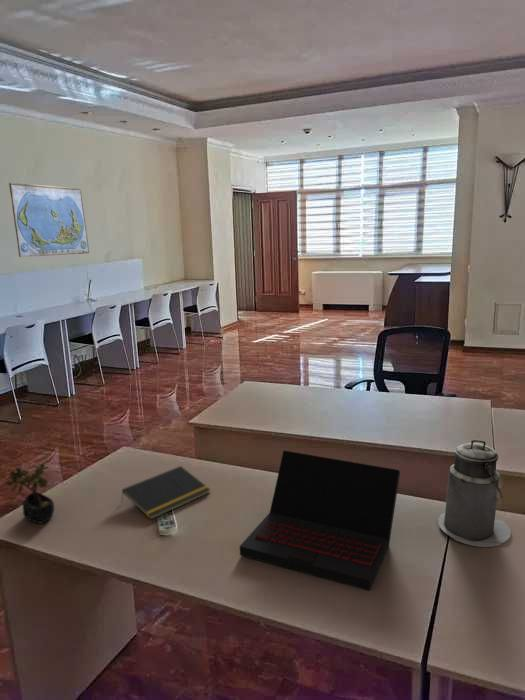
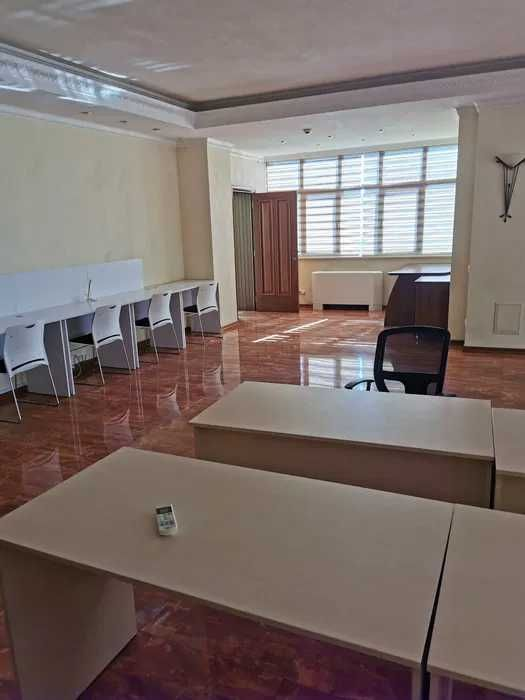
- canister (476, 483)
- world map (52, 221)
- laptop (322, 509)
- notepad (166, 490)
- succulent plant (34, 491)
